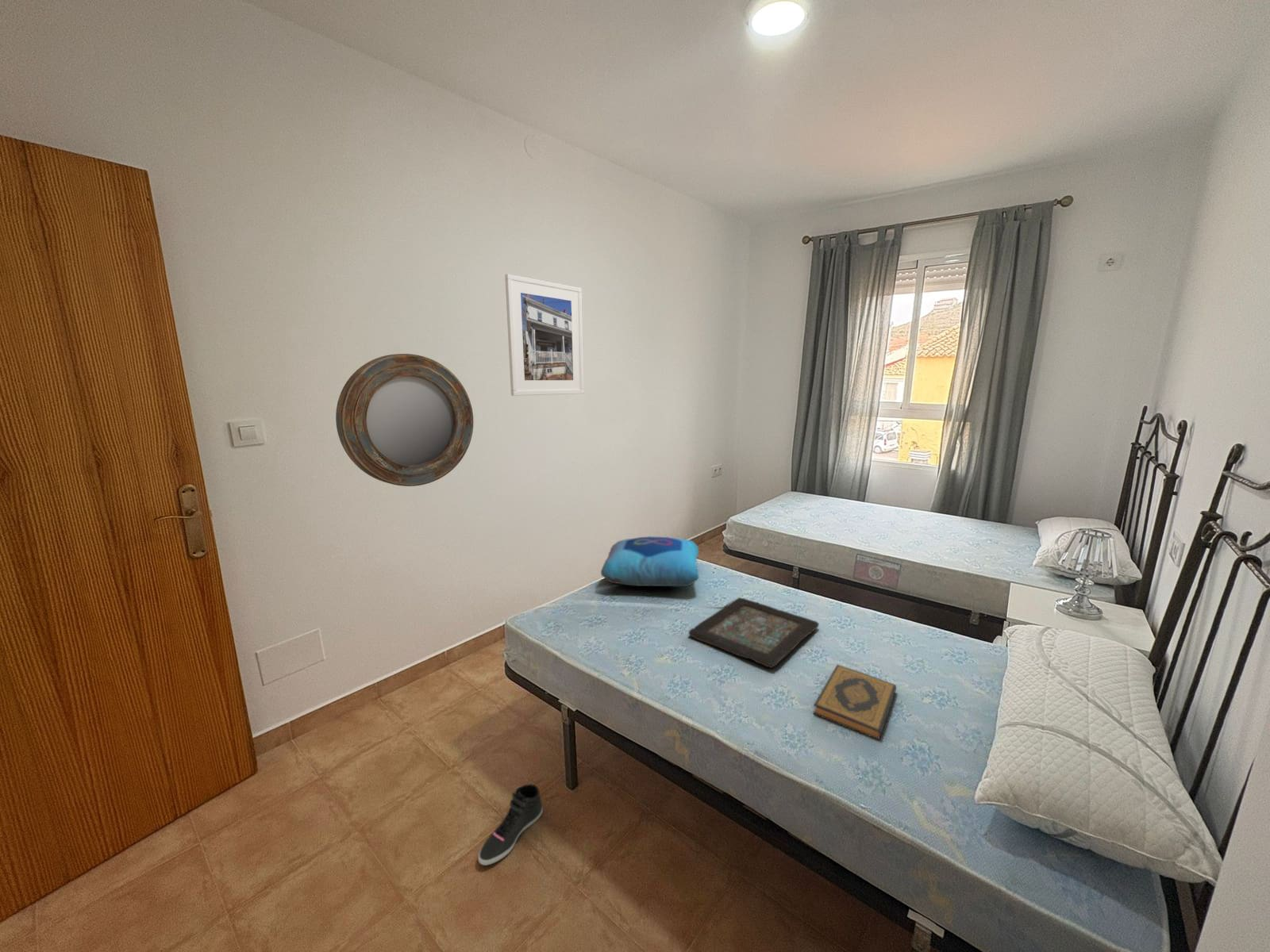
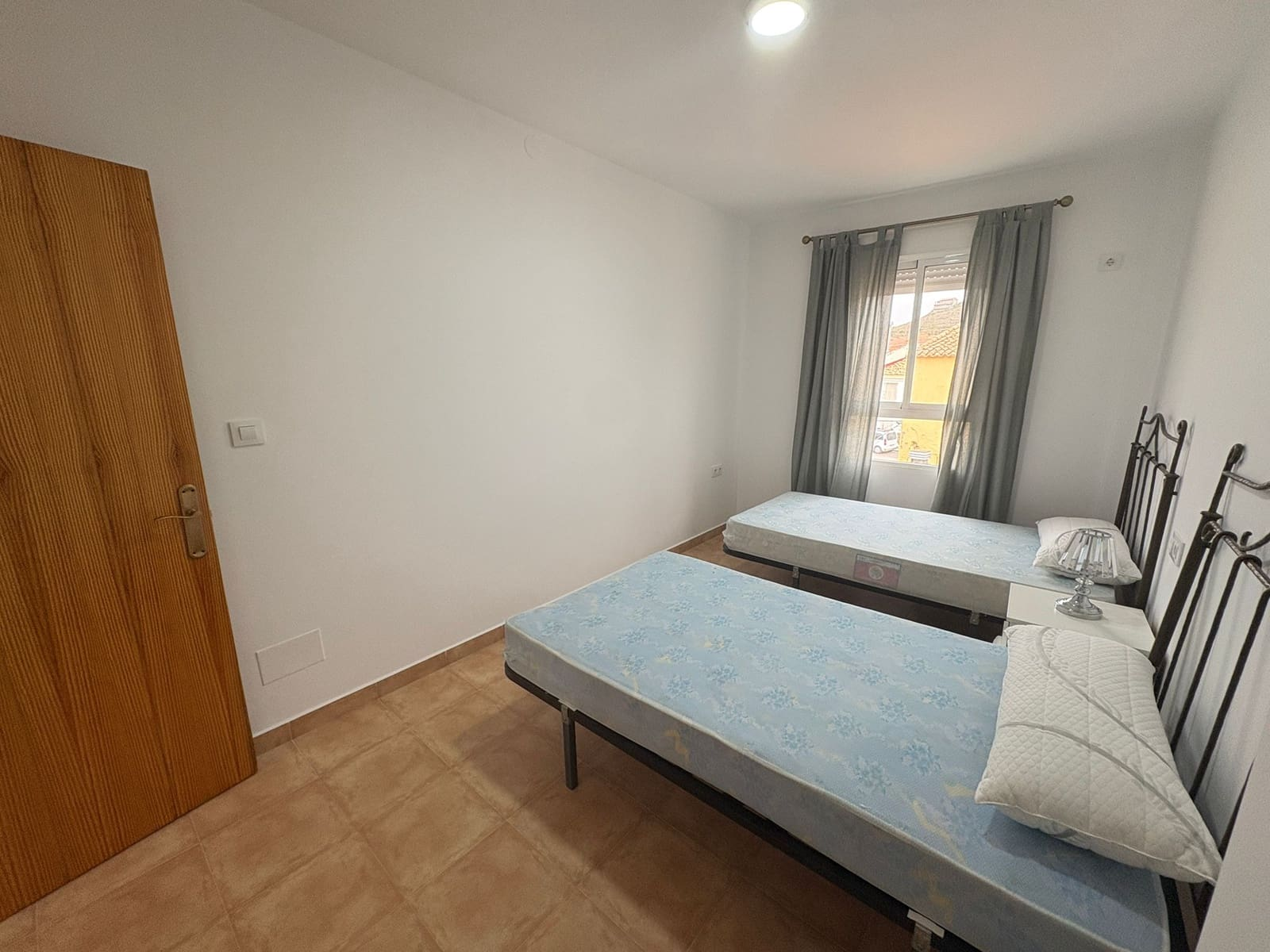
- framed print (548, 339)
- cushion (652, 559)
- decorative tray (754, 629)
- sneaker (510, 818)
- home mirror (411, 420)
- hardback book (856, 698)
